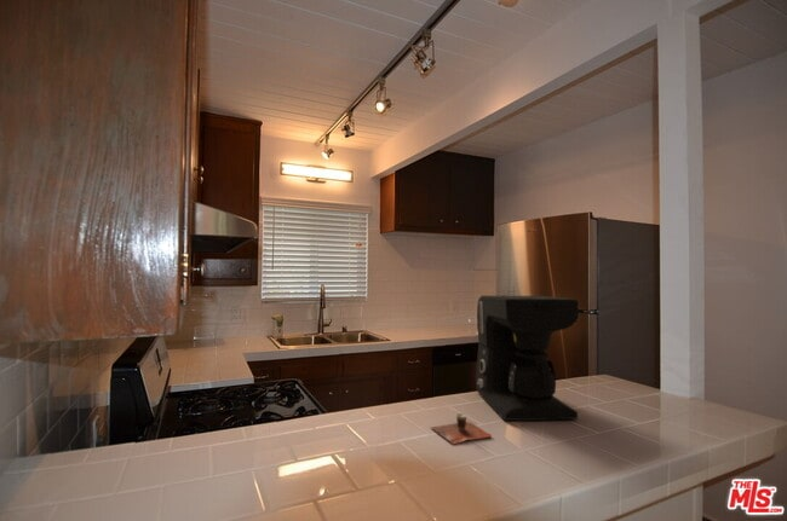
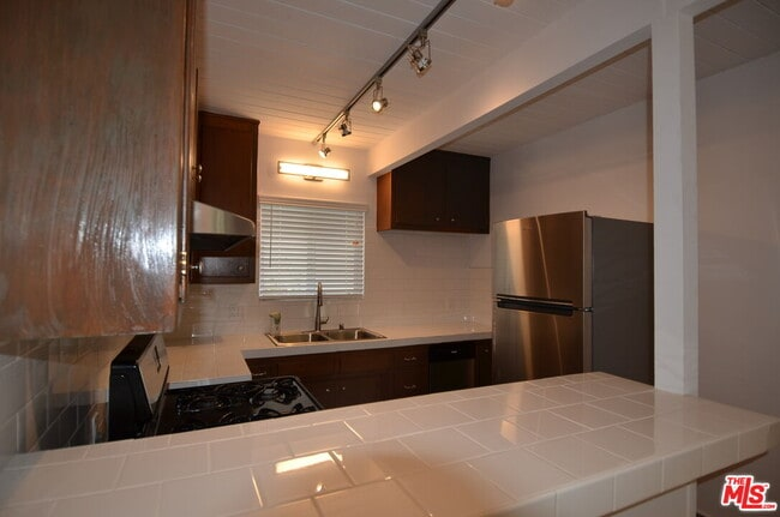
- cup (460, 424)
- coffee maker (522, 351)
